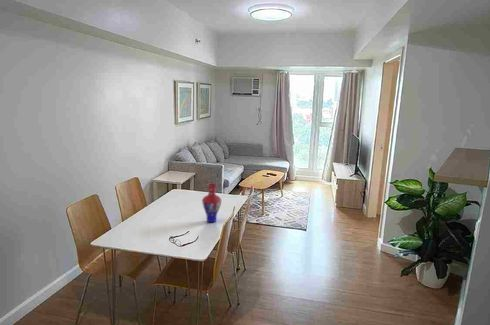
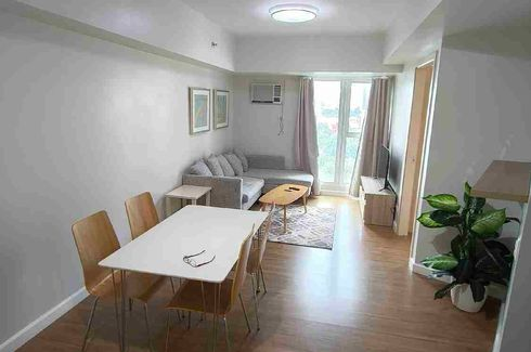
- vase (211, 203)
